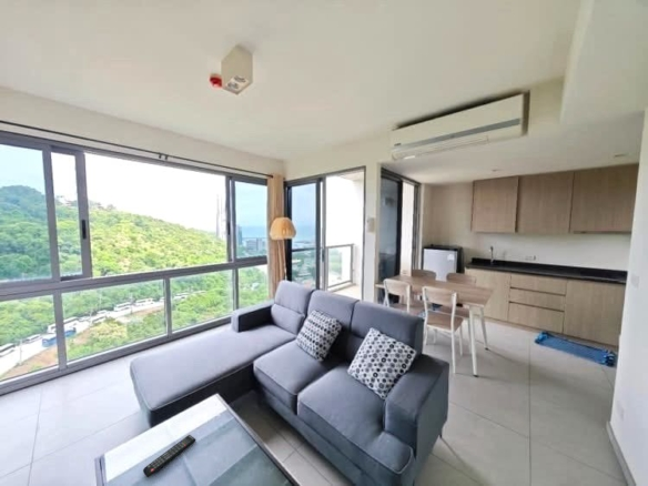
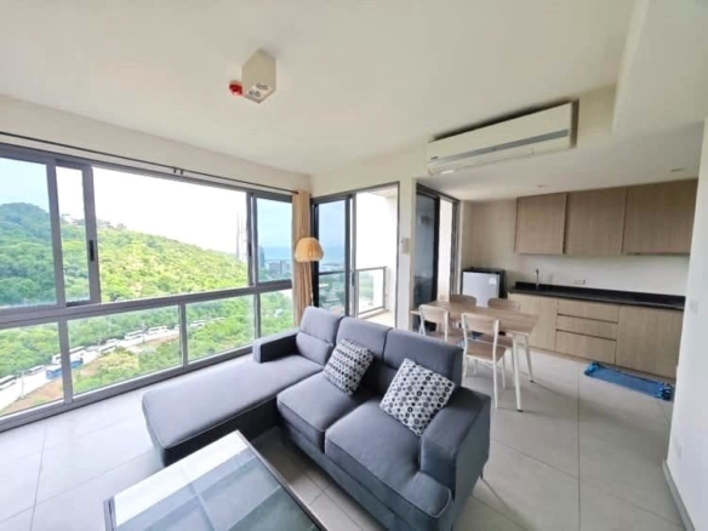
- remote control (171, 454)
